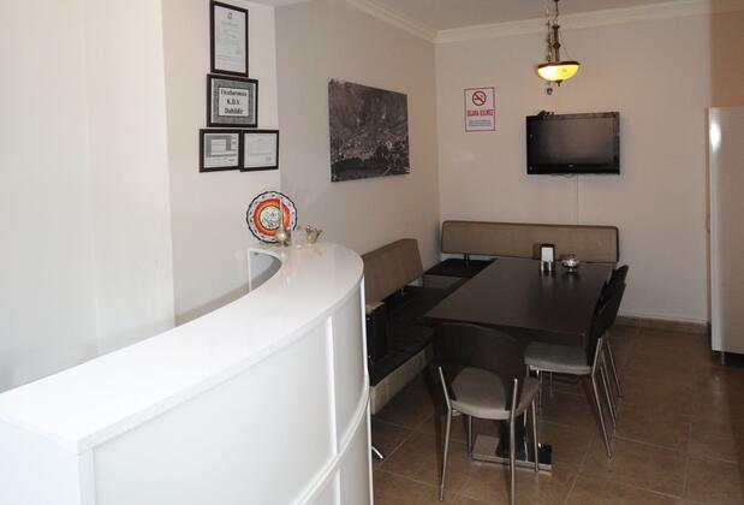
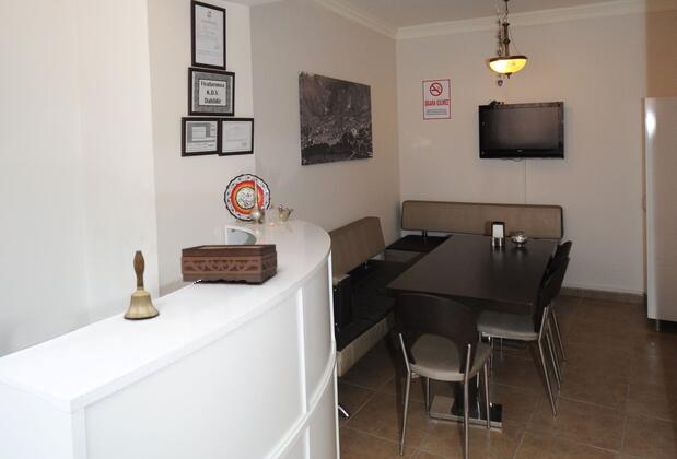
+ hand bell (140, 282)
+ tissue box (230, 262)
